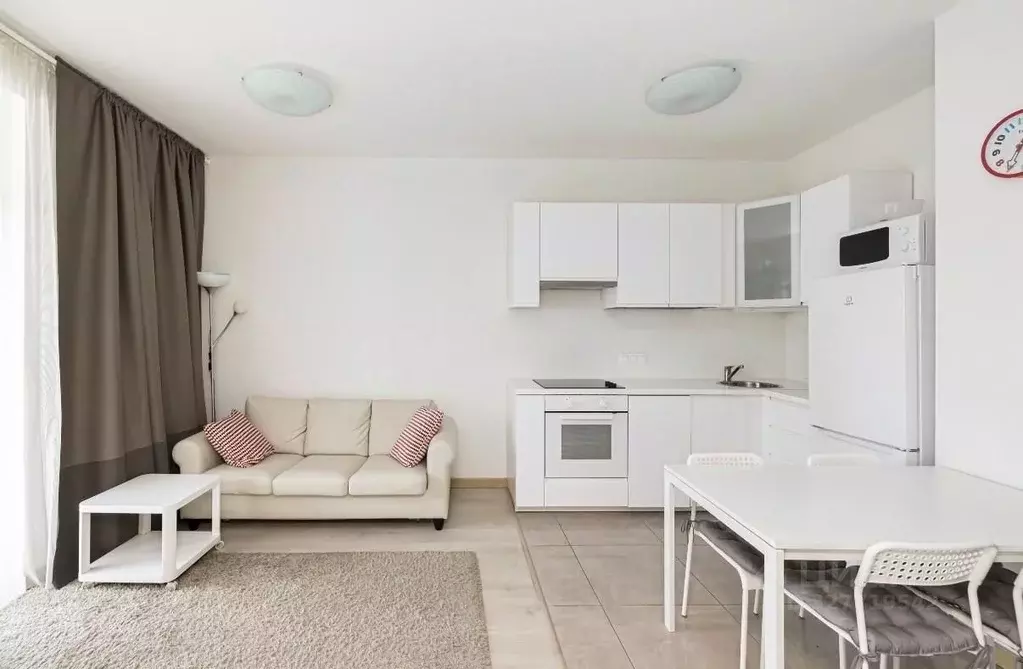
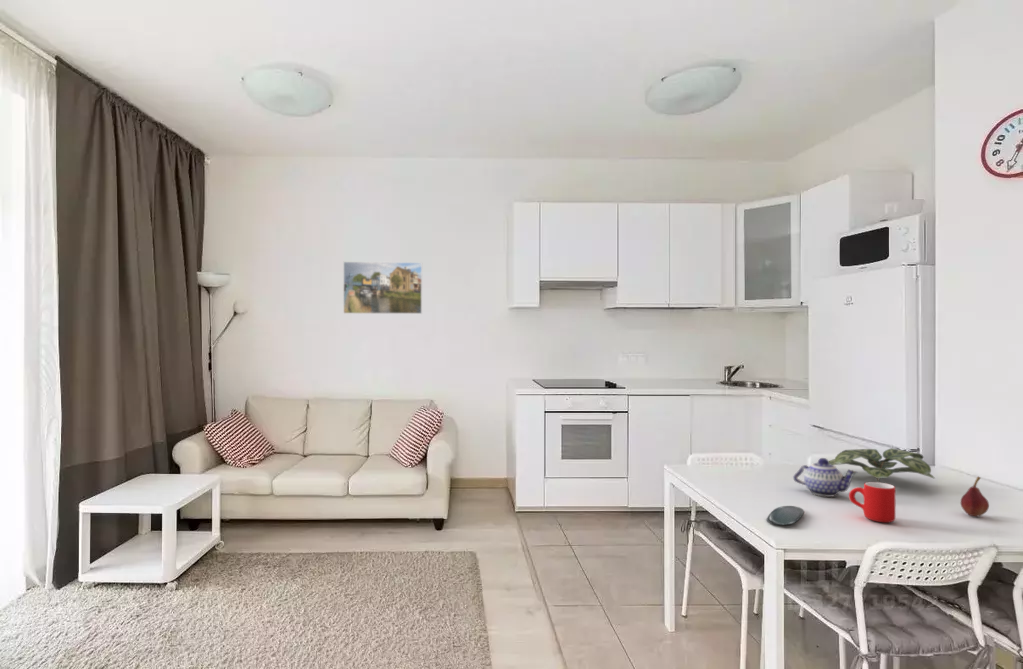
+ teapot (824, 476)
+ oval tray (785, 514)
+ fruit (974, 496)
+ mug (871, 500)
+ plant (876, 465)
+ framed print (383, 288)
